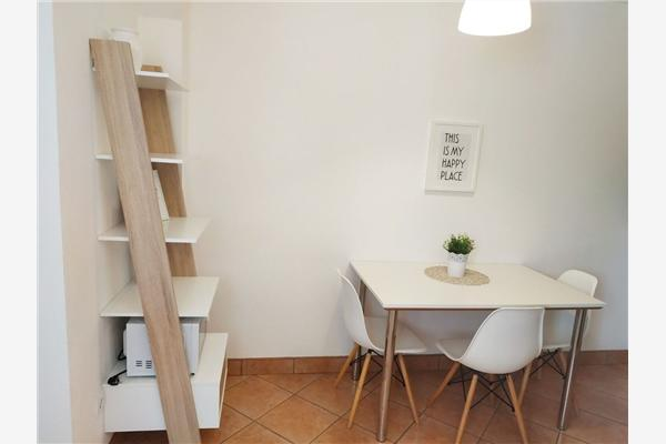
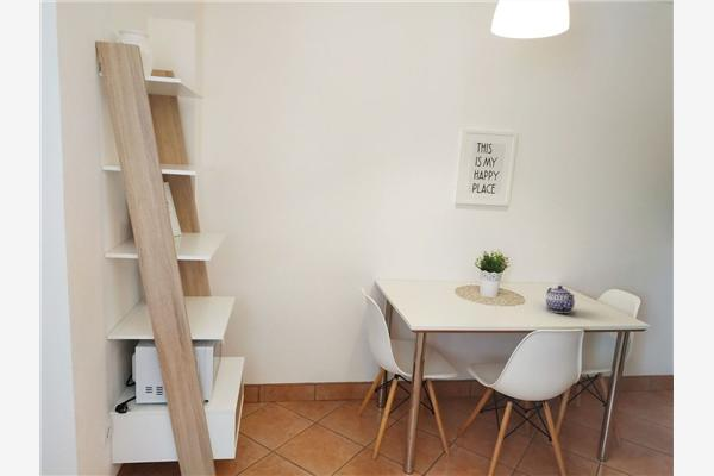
+ teapot (559, 298)
